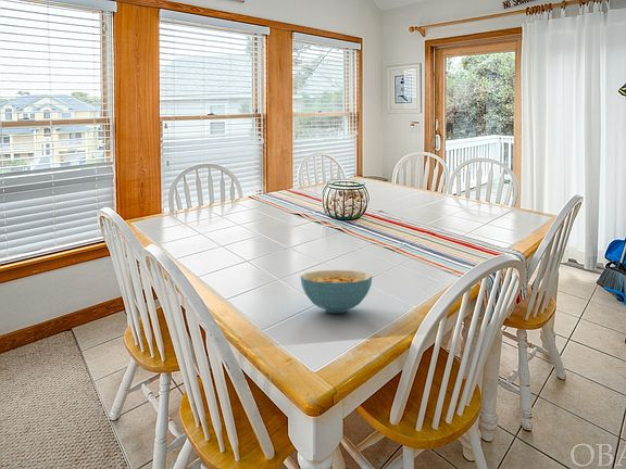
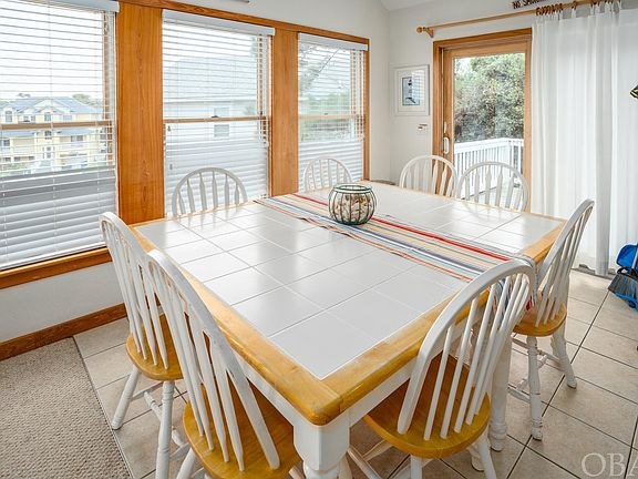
- cereal bowl (336, 293)
